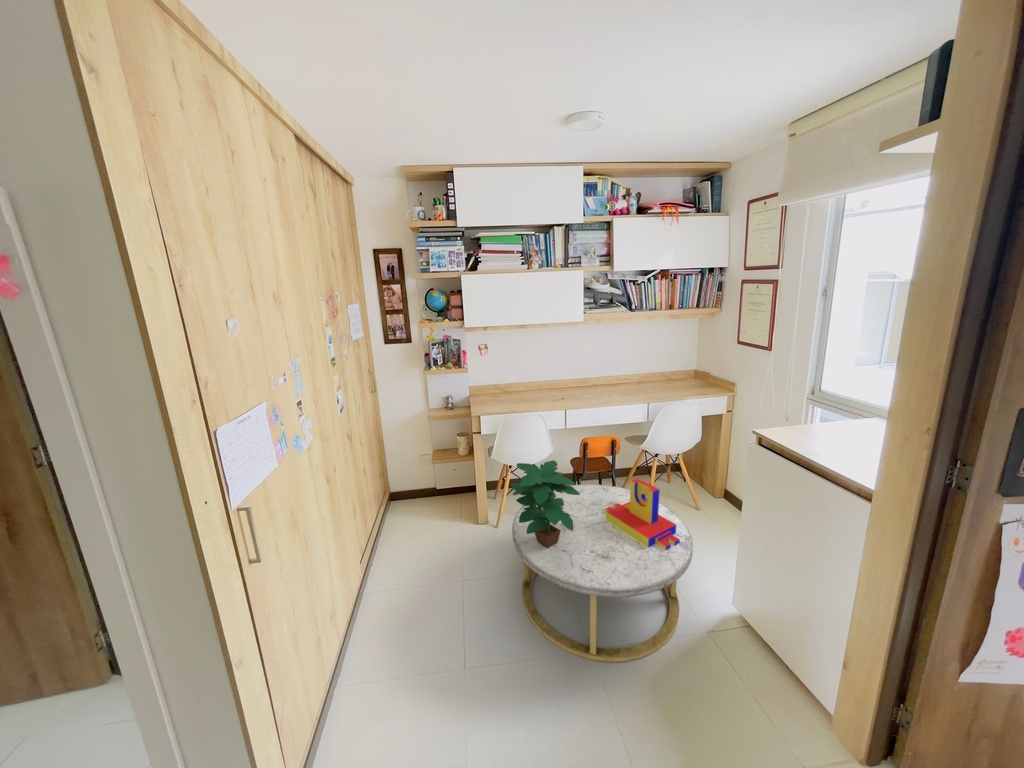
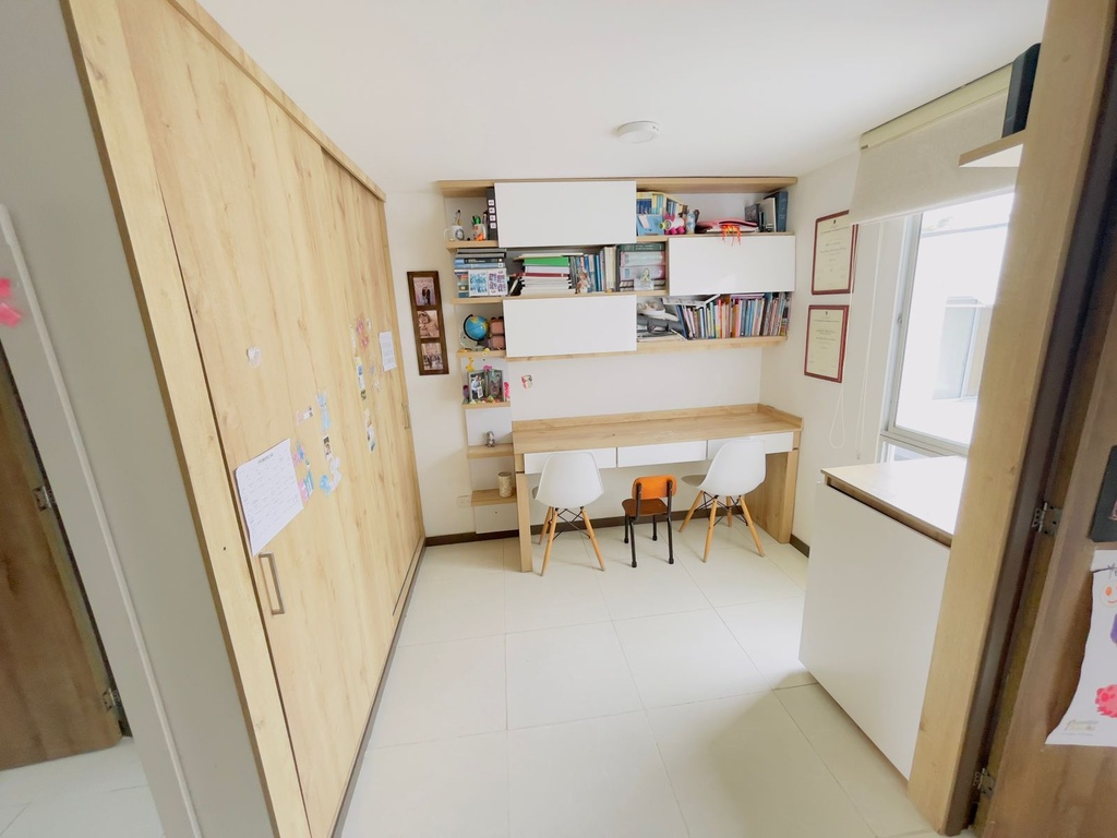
- potted plant (543, 505)
- toy block set (640, 506)
- coffee table (597, 560)
